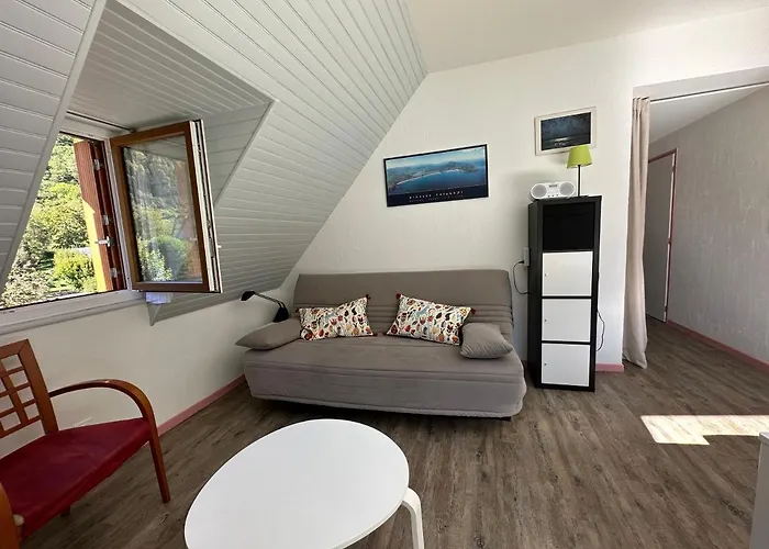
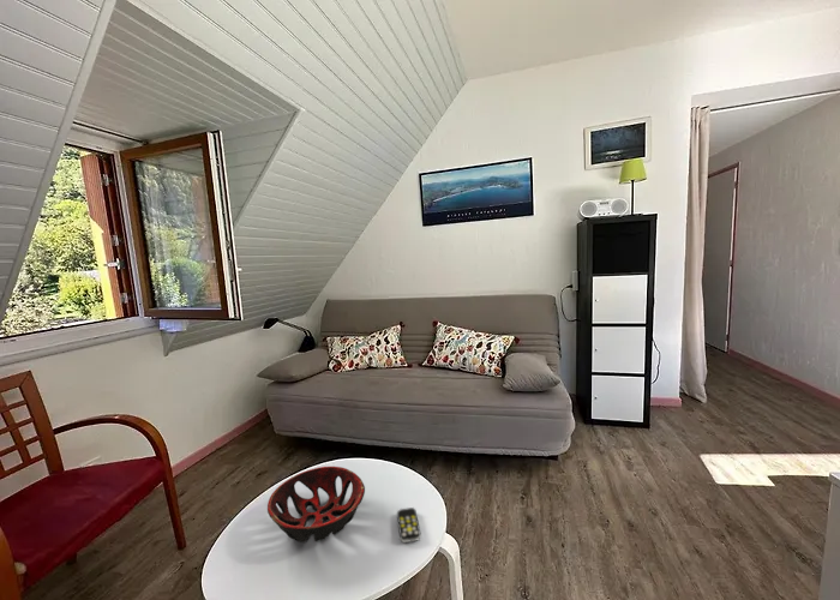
+ decorative bowl (318, 506)
+ remote control (408, 523)
